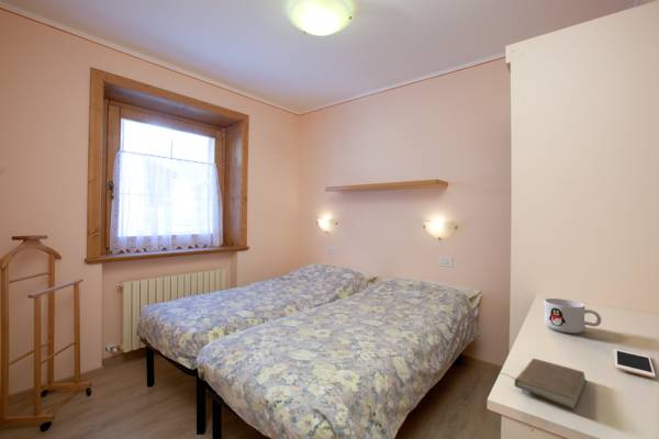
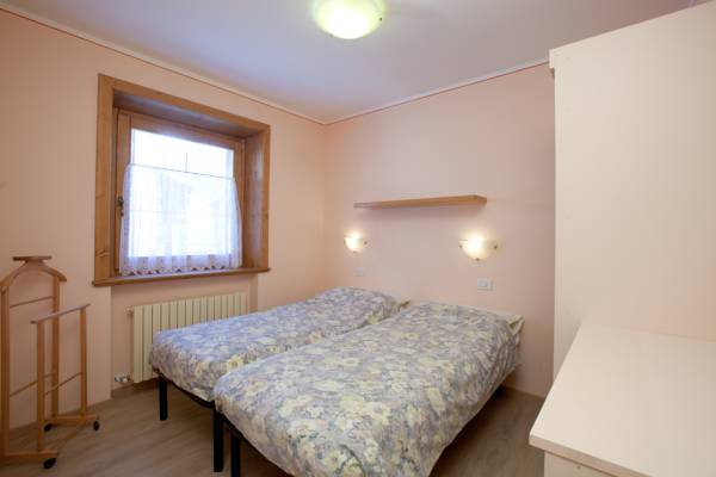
- book (541, 376)
- mug (571, 316)
- cell phone (633, 362)
